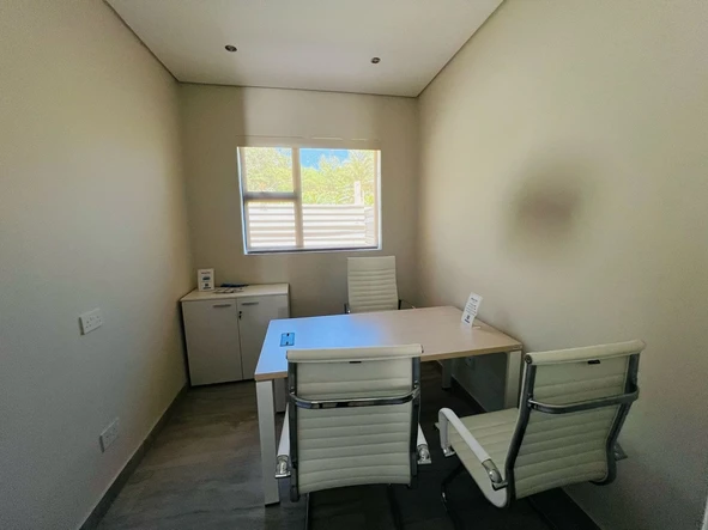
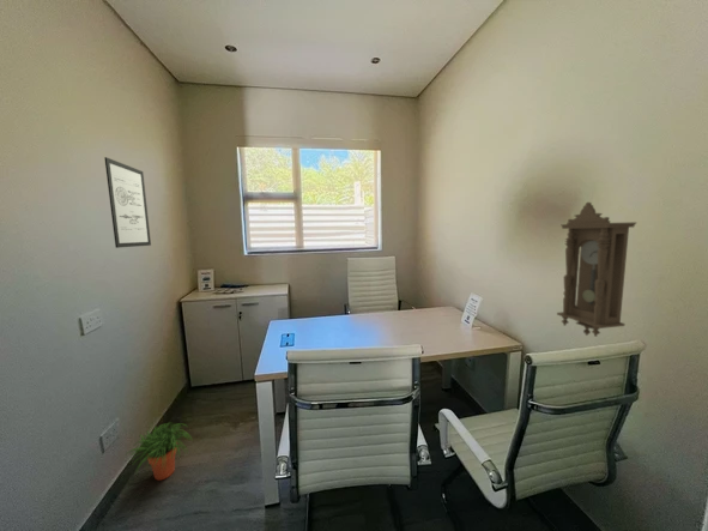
+ potted plant (163, 451)
+ wall art (129, 206)
+ pendulum clock (592, 270)
